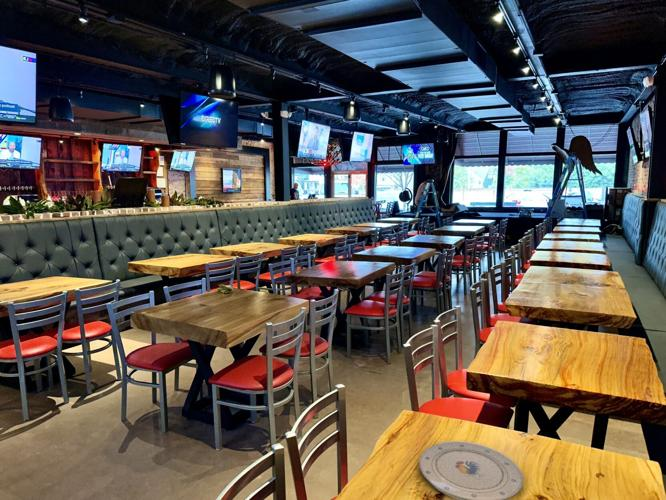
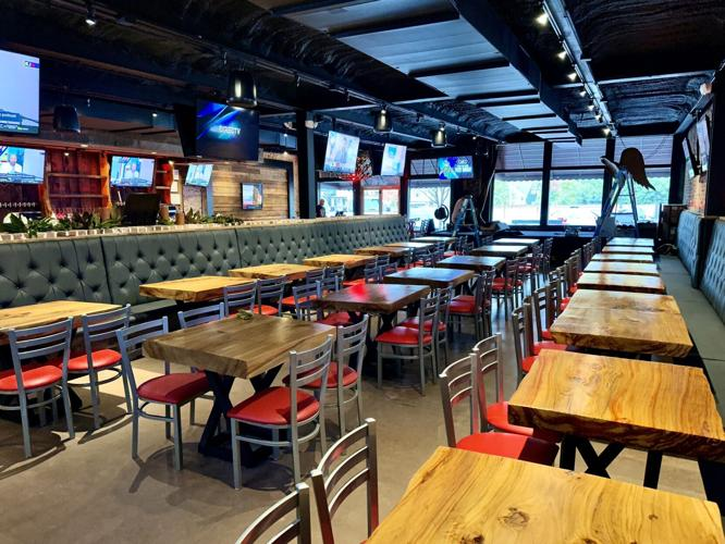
- plate (469, 470)
